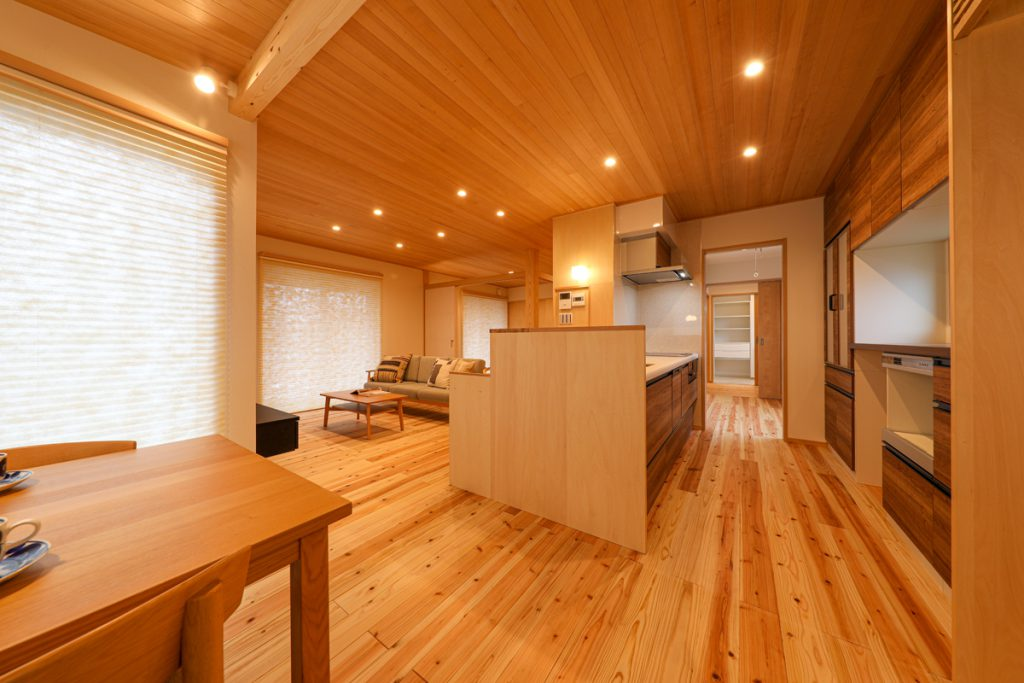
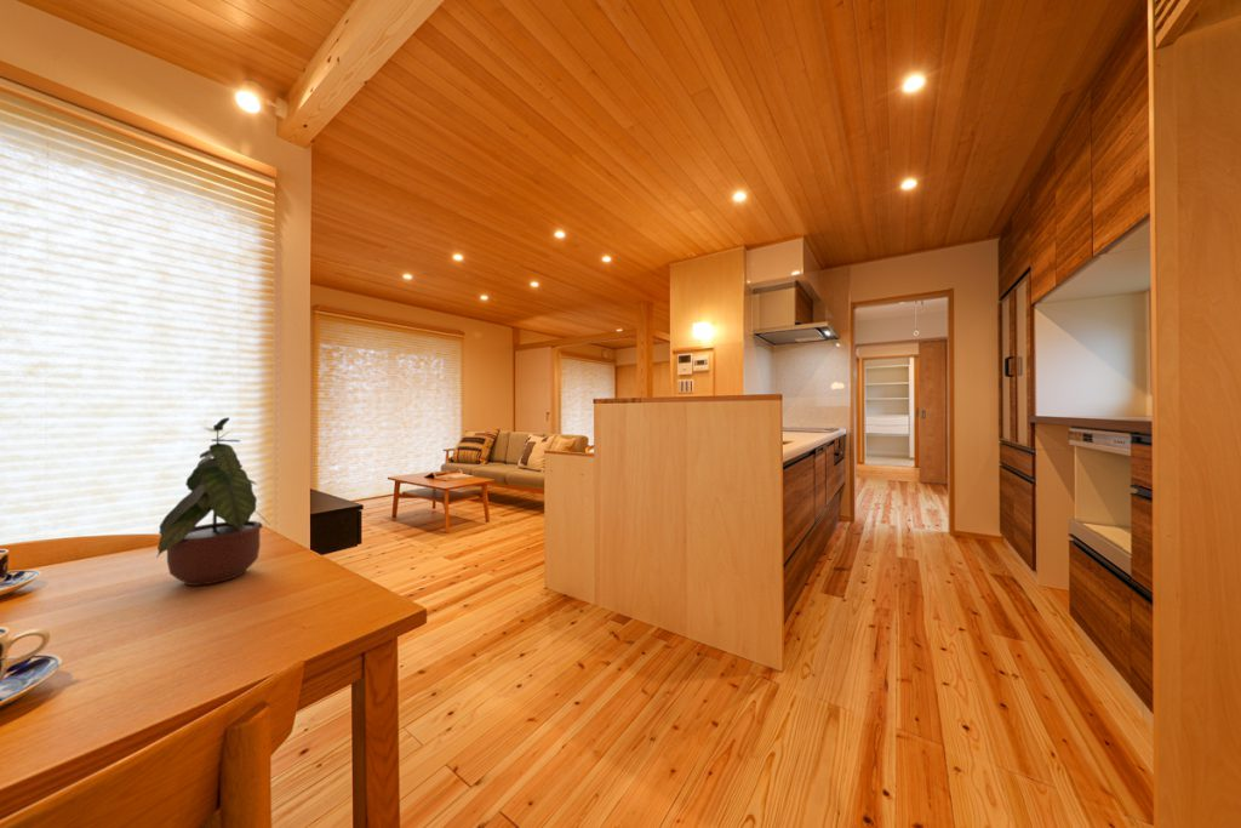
+ potted plant (216, 497)
